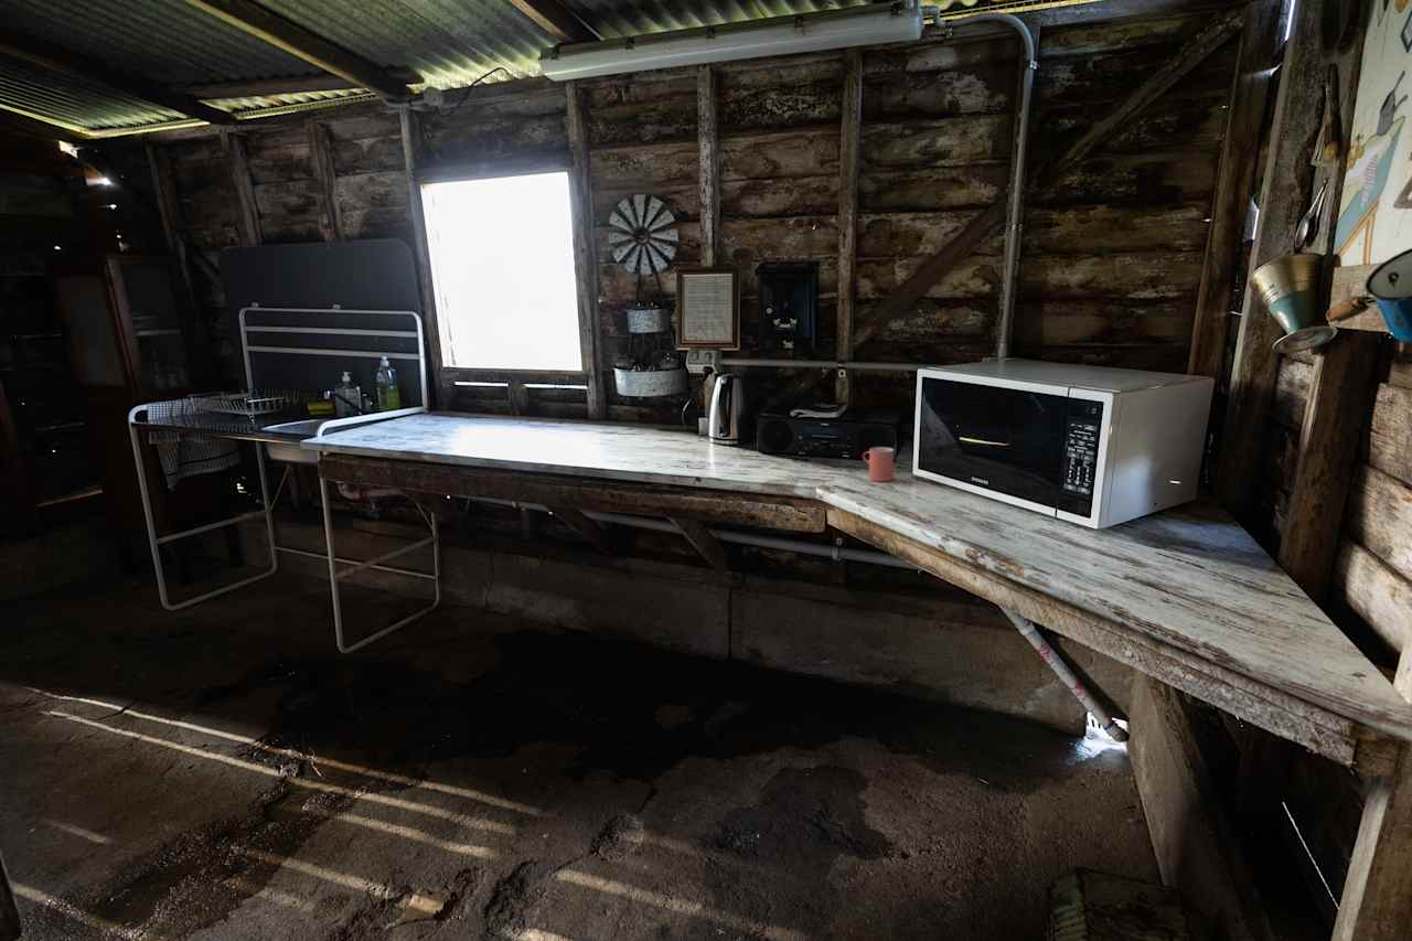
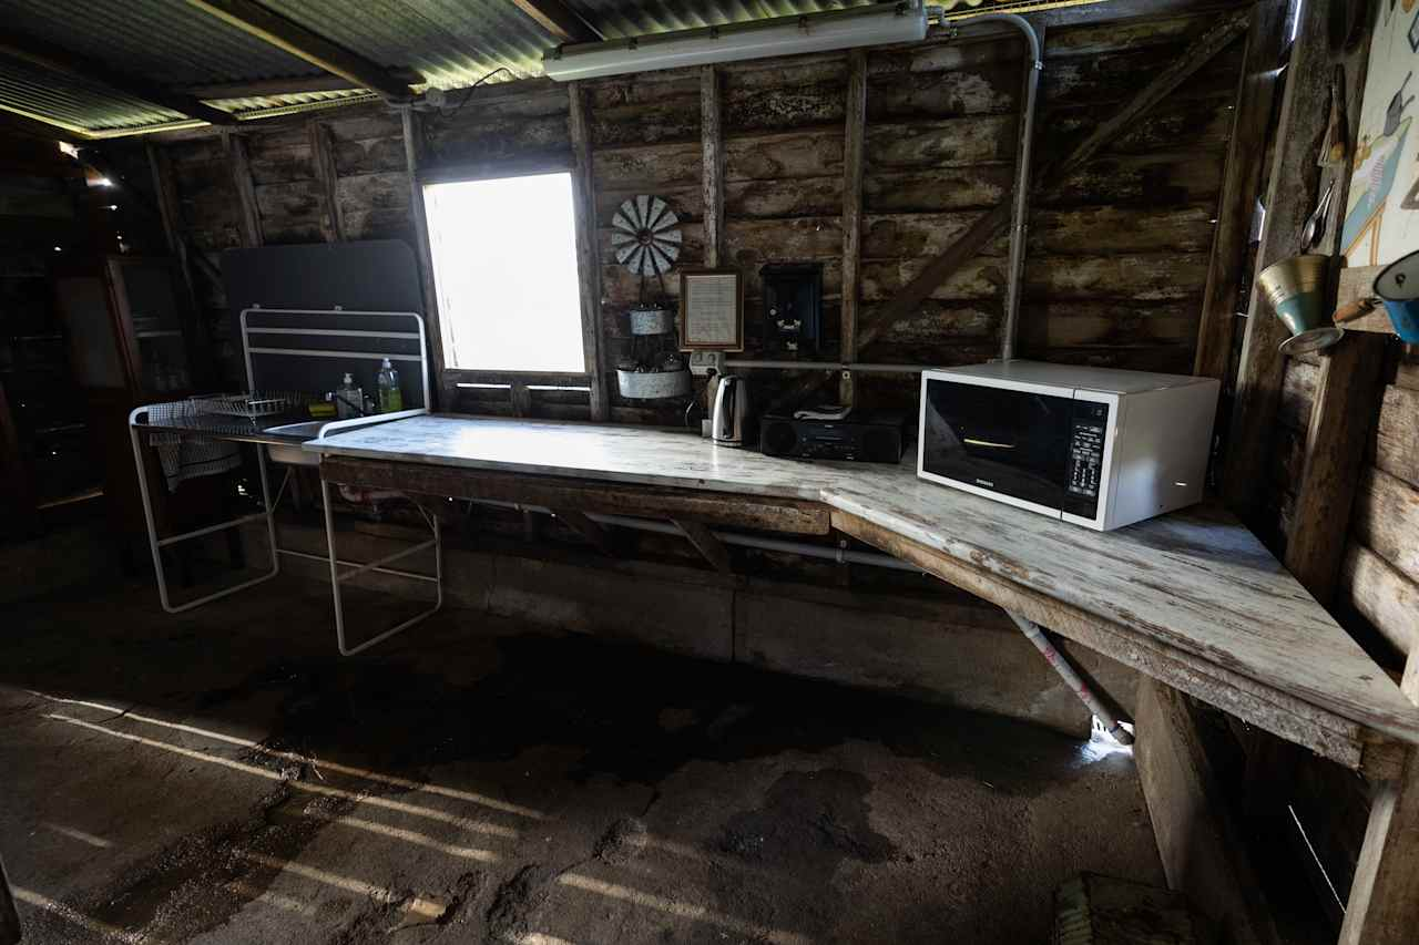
- cup (876, 462)
